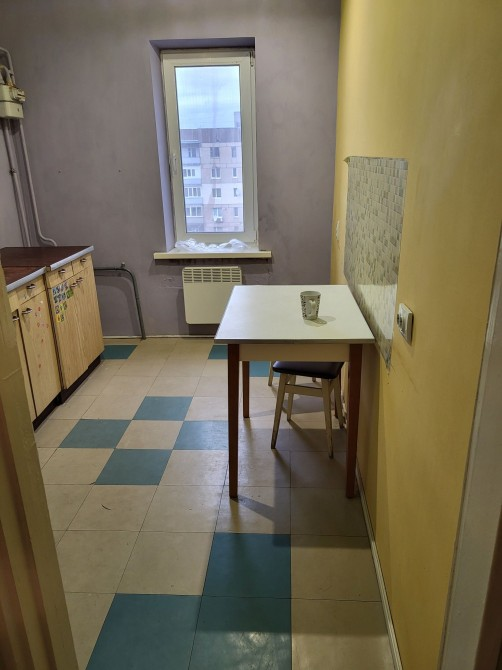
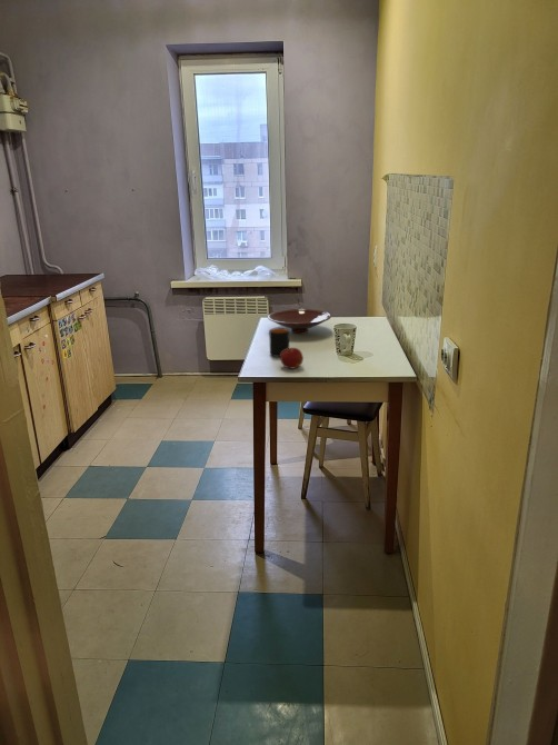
+ apple (291, 357)
+ bowl (299, 324)
+ mug (279, 340)
